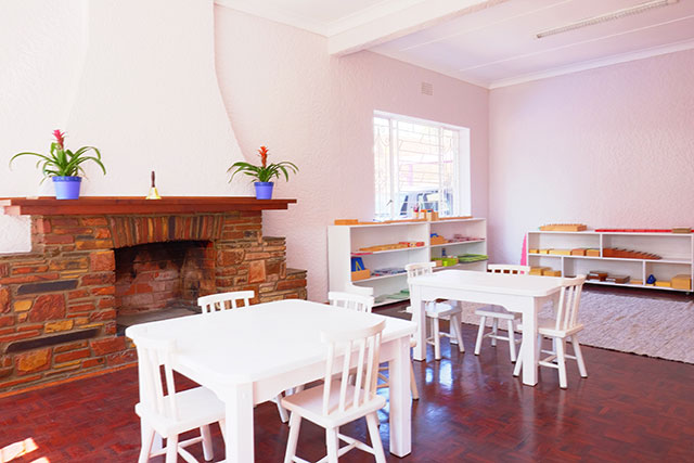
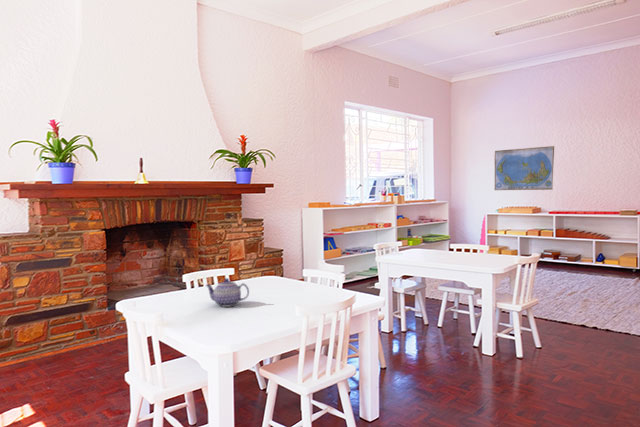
+ teapot (227, 291)
+ world map (522, 169)
